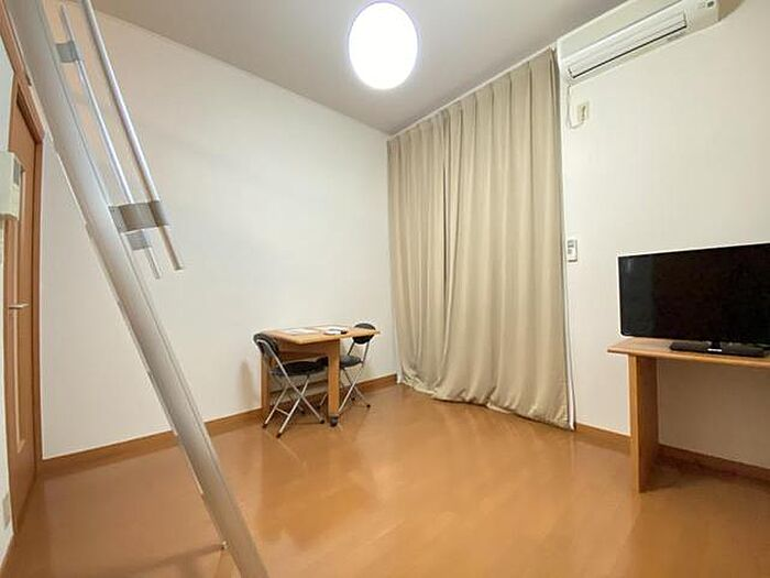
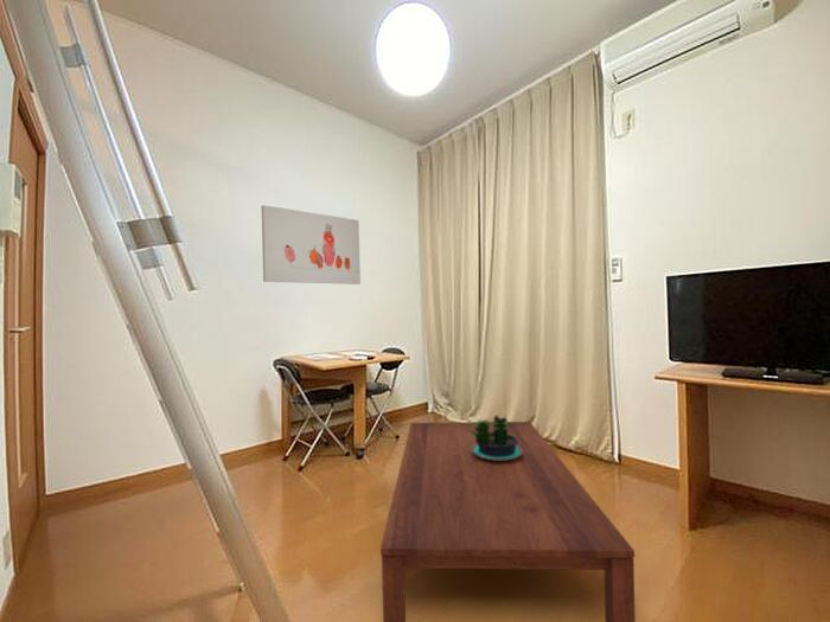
+ wall art (314, 248)
+ potted plant (492, 434)
+ coffee table (481, 500)
